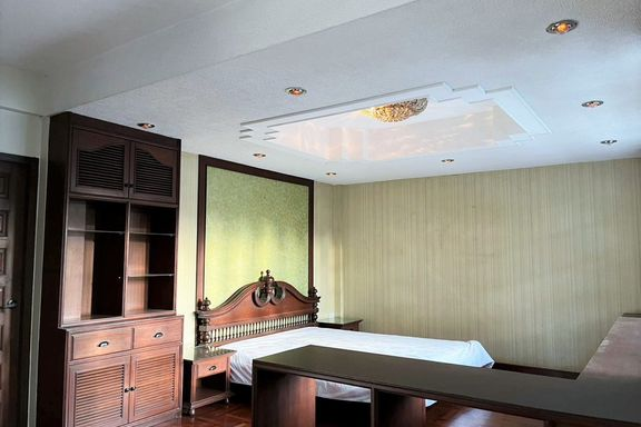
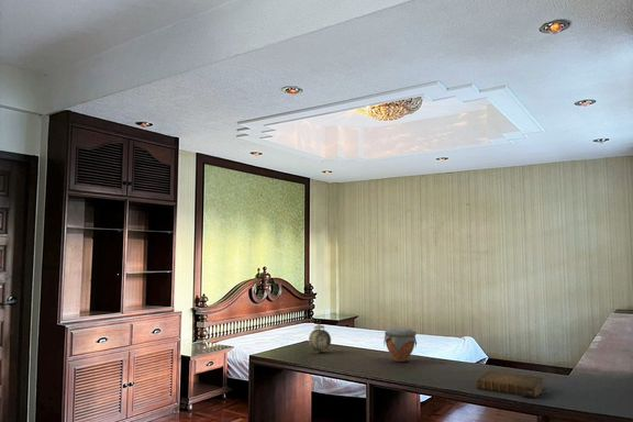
+ alarm clock (320, 335)
+ book (510, 382)
+ jar (400, 344)
